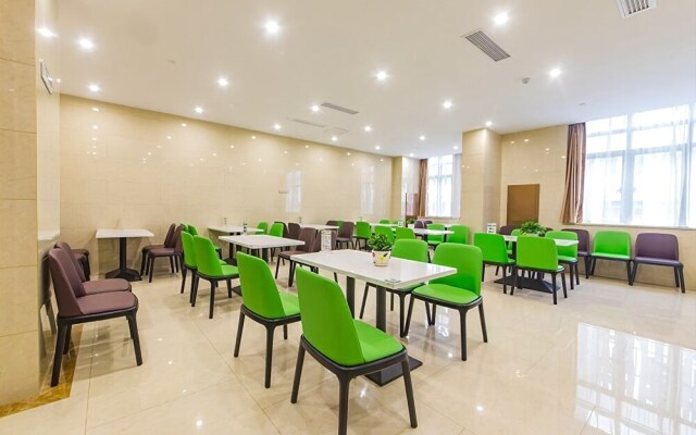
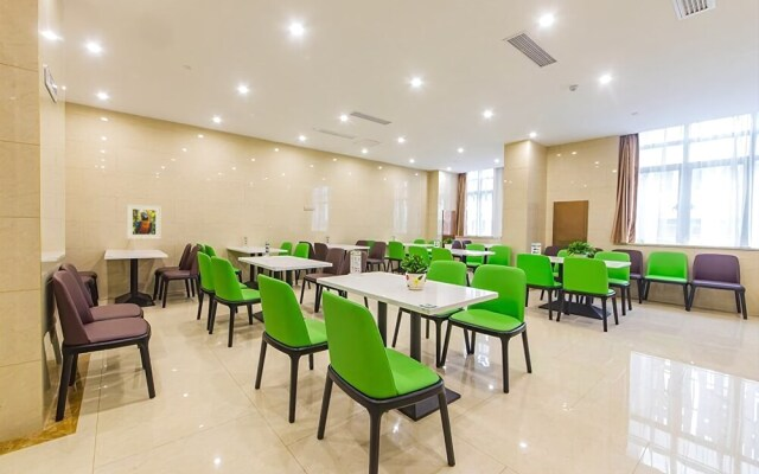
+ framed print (143, 222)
